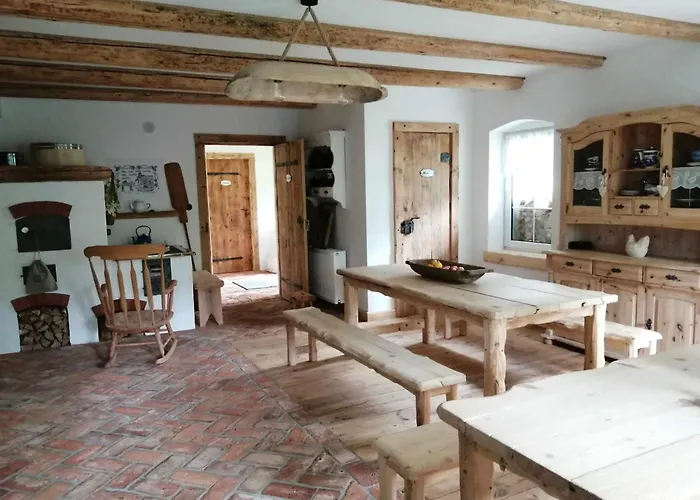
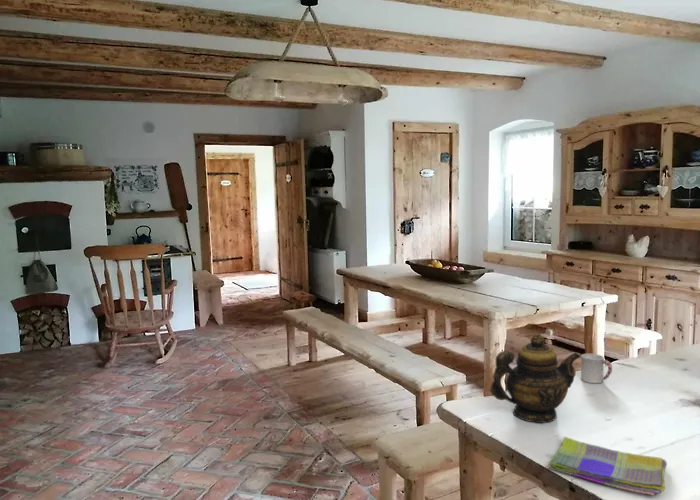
+ teapot (534, 374)
+ cup (596, 369)
+ dish towel (608, 463)
